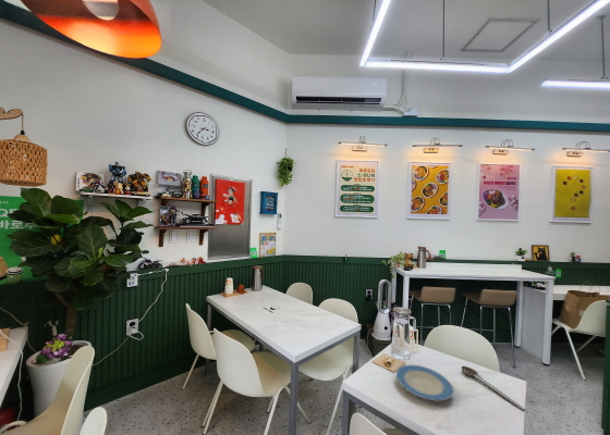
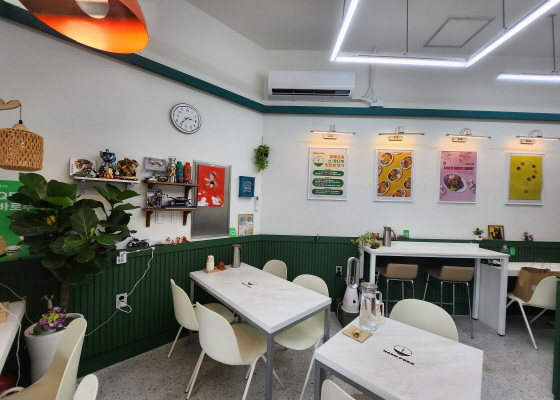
- plate (423, 383)
- wooden spoon (489, 385)
